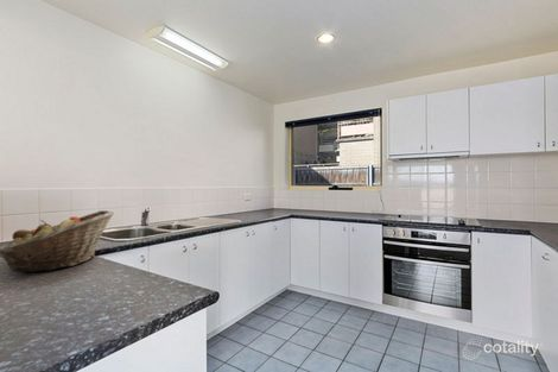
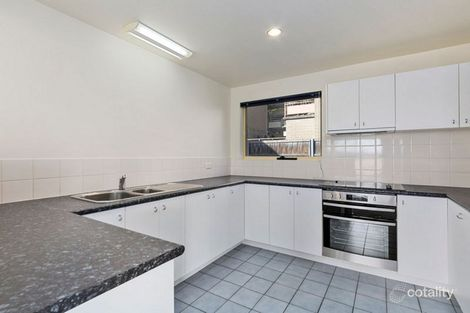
- fruit basket (61, 237)
